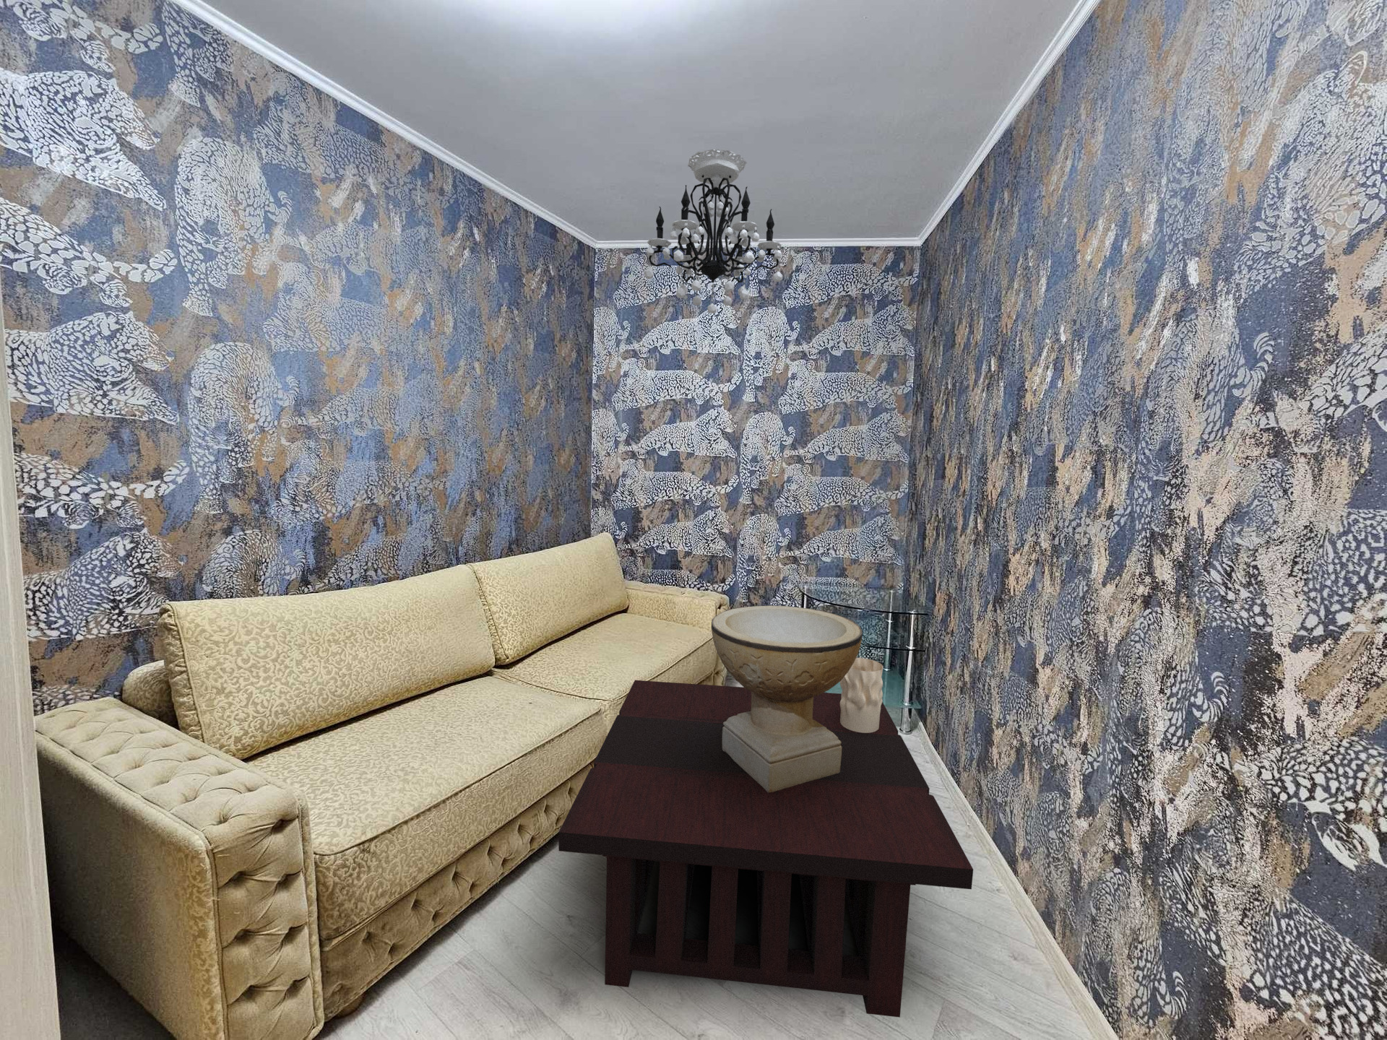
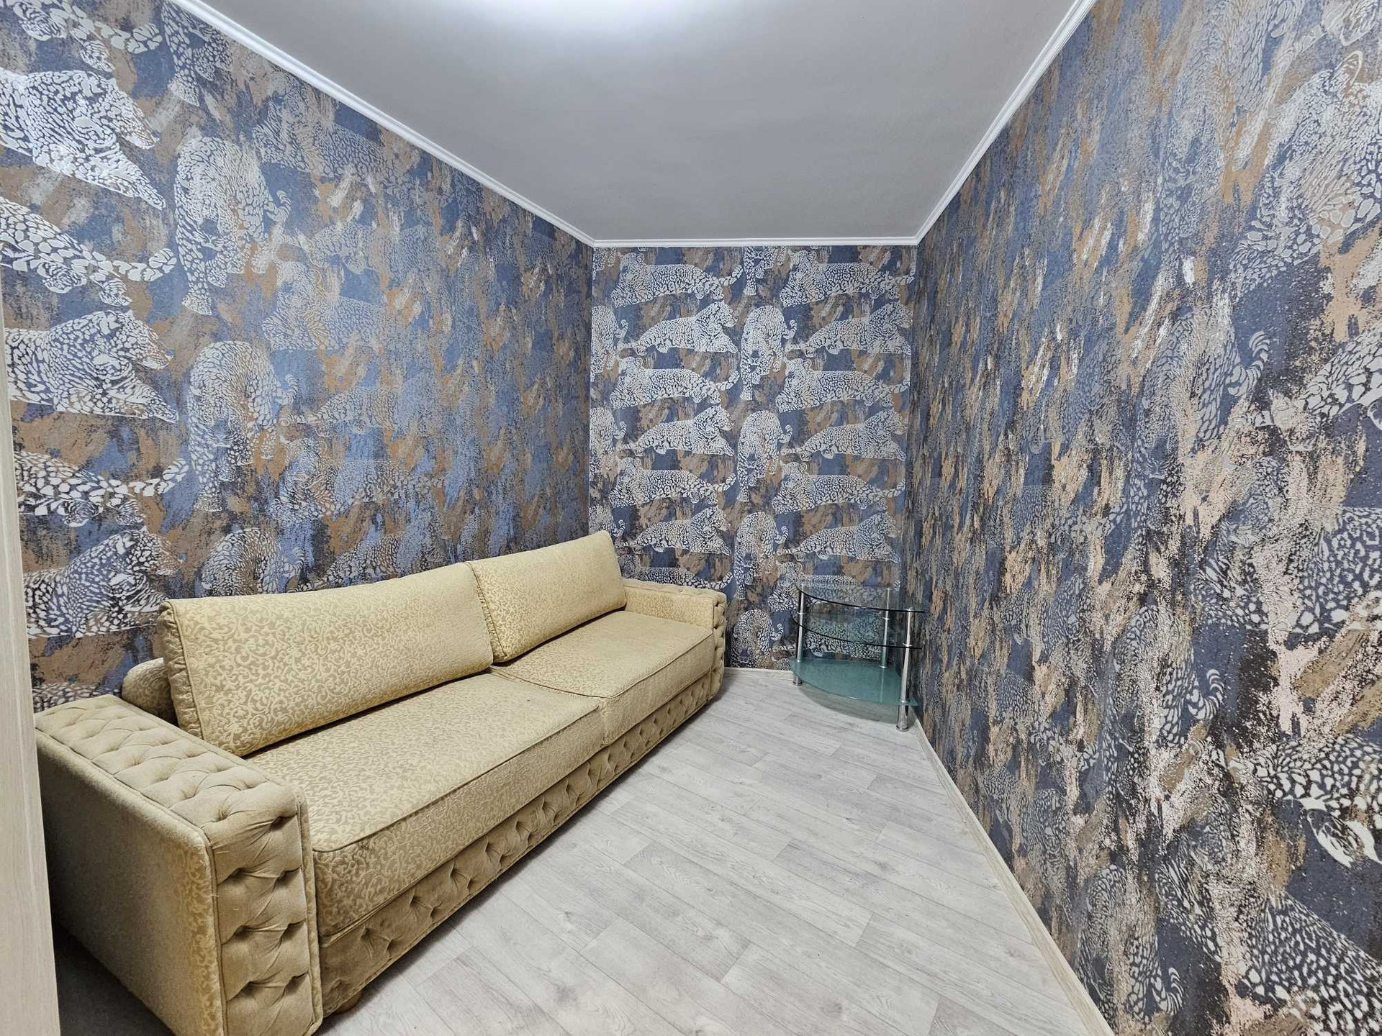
- coffee table (752, 819)
- decorative bowl (782, 692)
- vase (861, 694)
- chandelier (714, 239)
